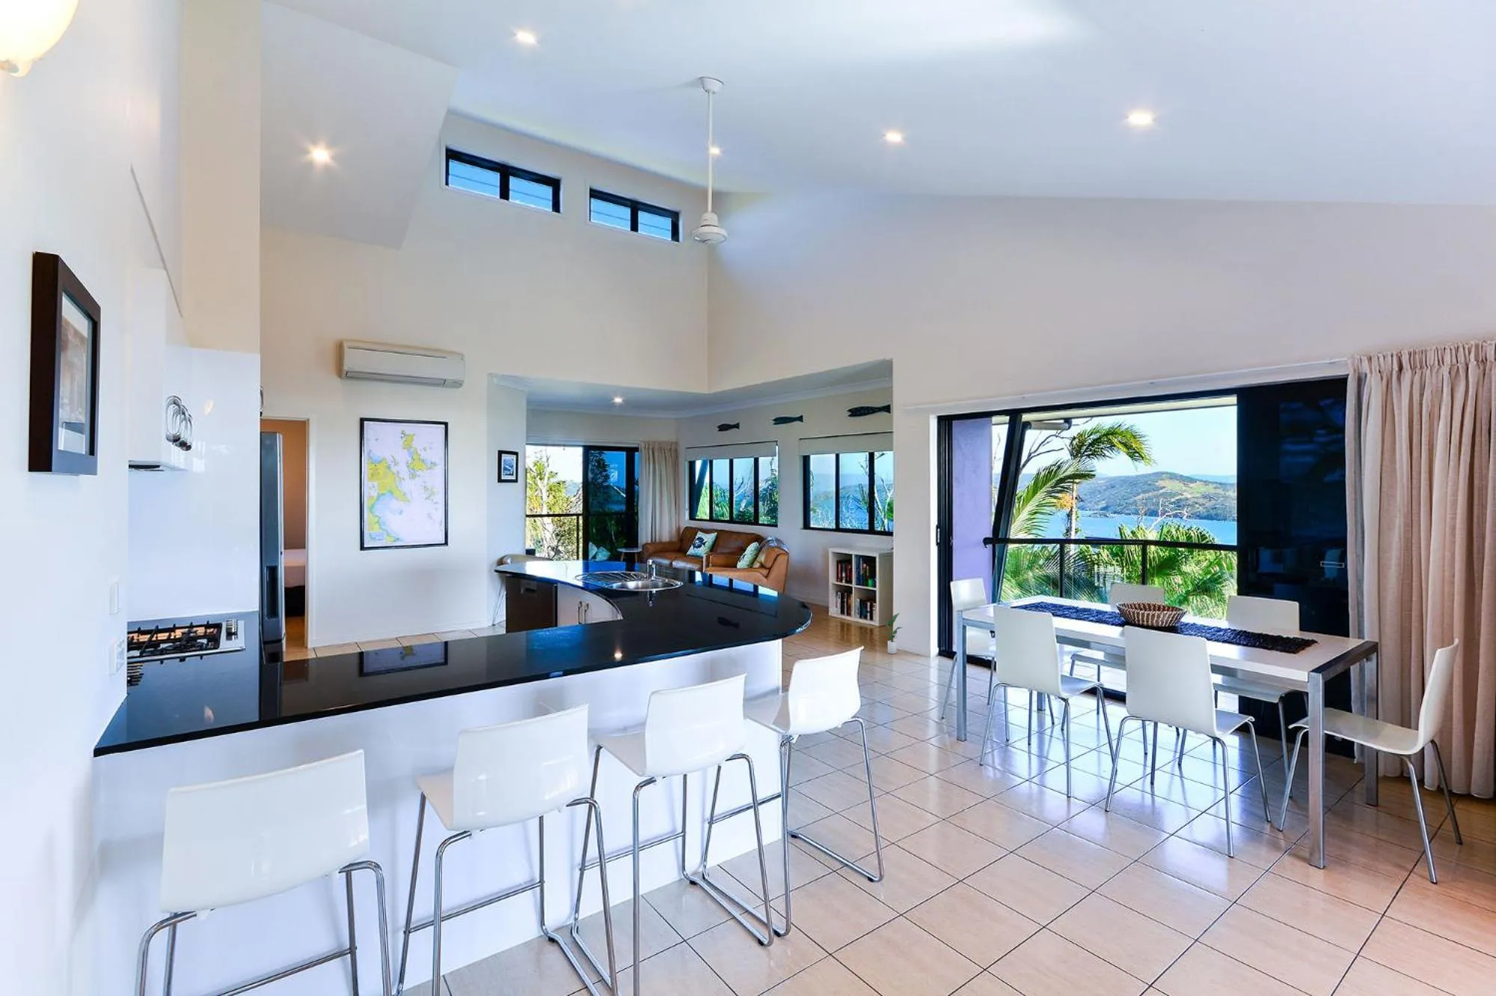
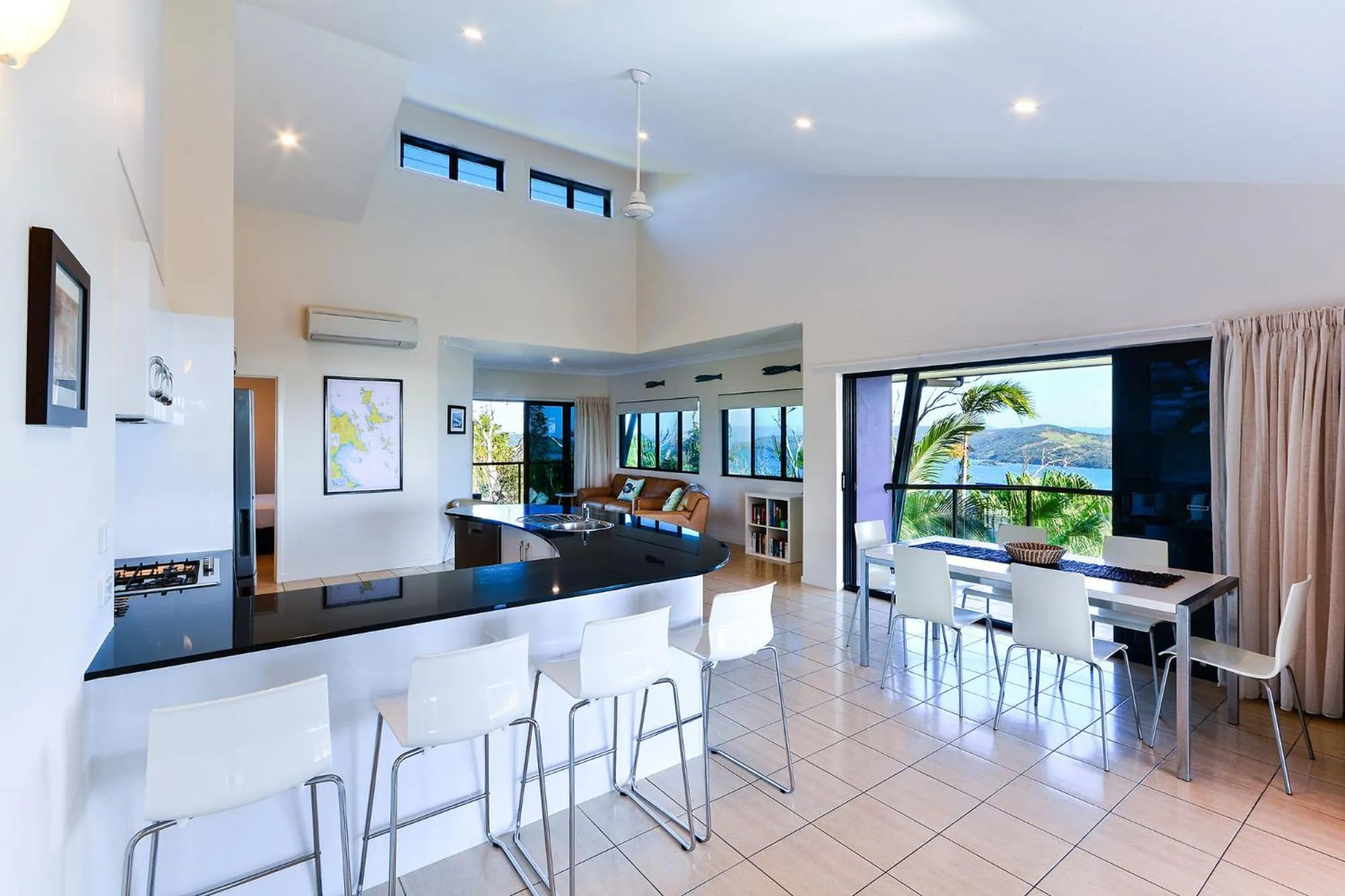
- potted plant (892, 633)
